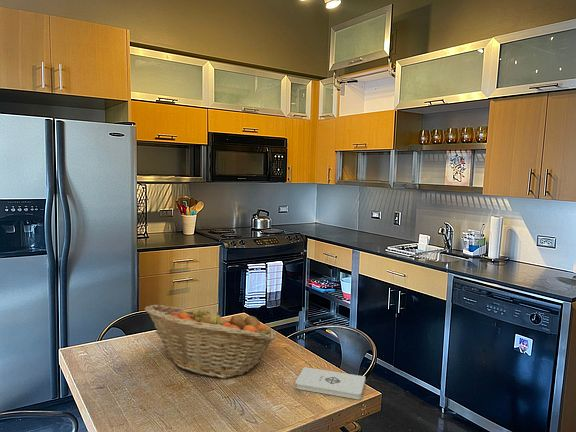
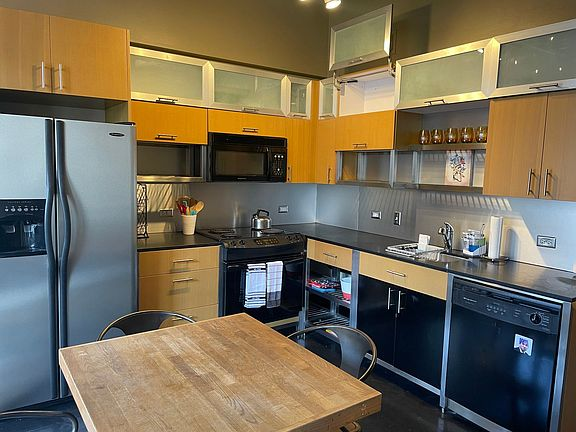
- notepad (330, 382)
- fruit basket (210, 332)
